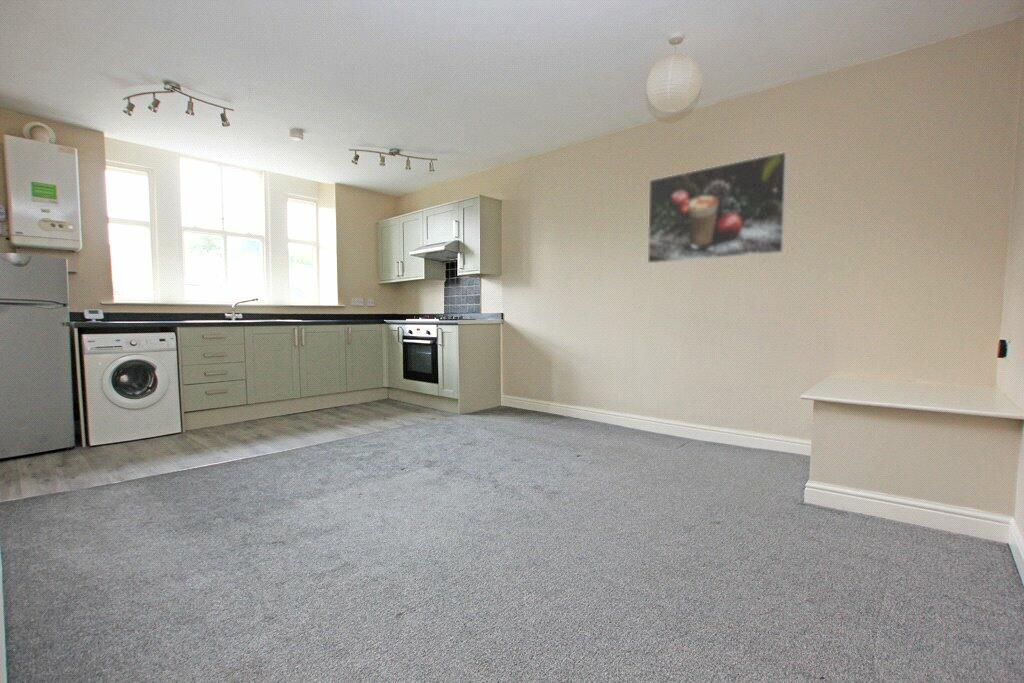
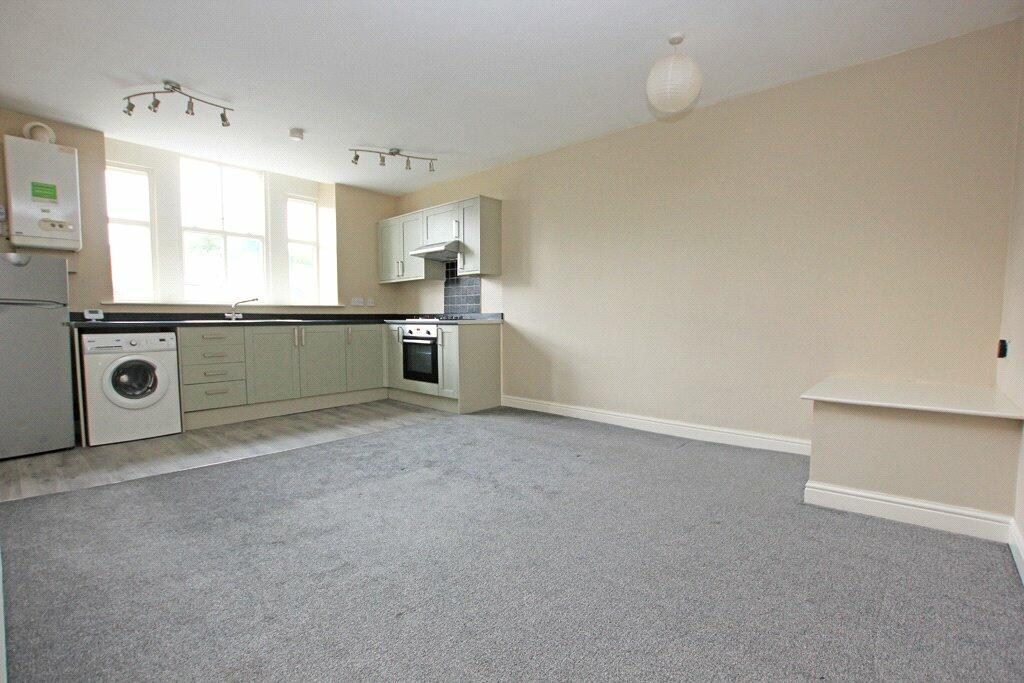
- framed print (710, 213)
